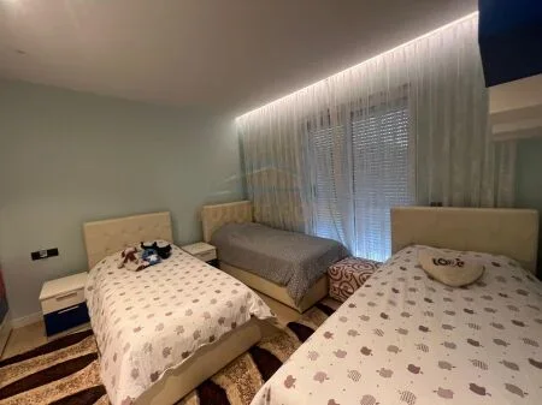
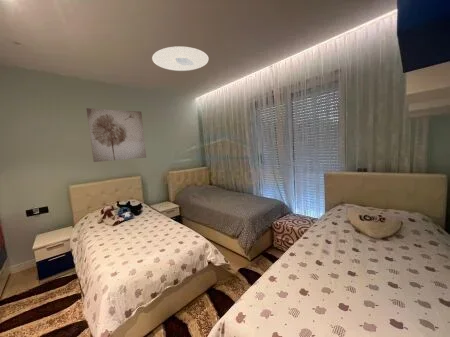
+ ceiling light (180, 57)
+ wall art (119, 135)
